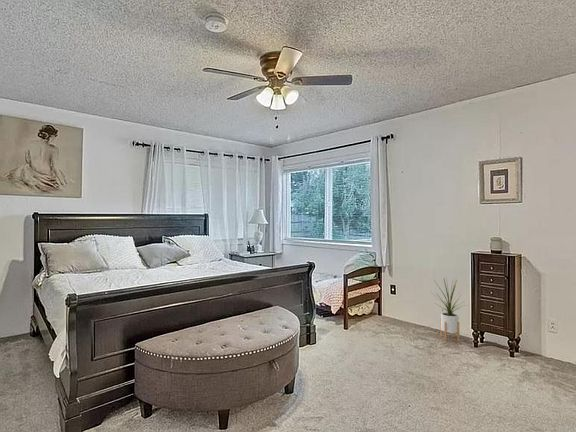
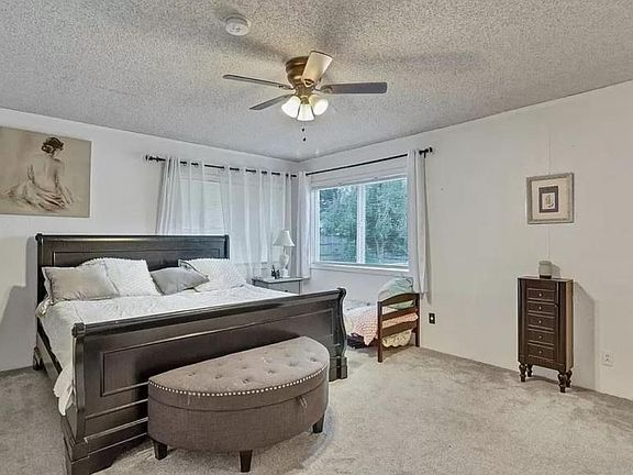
- house plant (450, 306)
